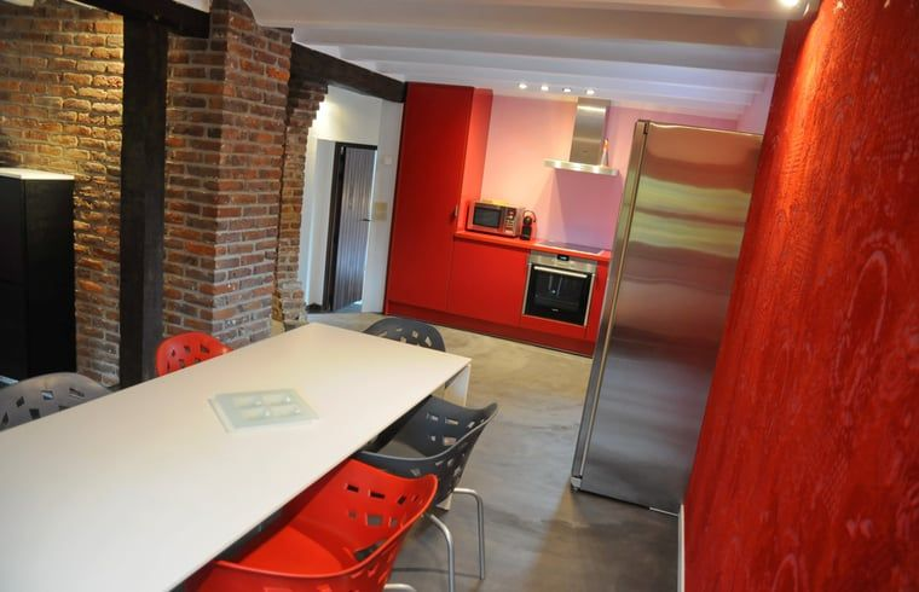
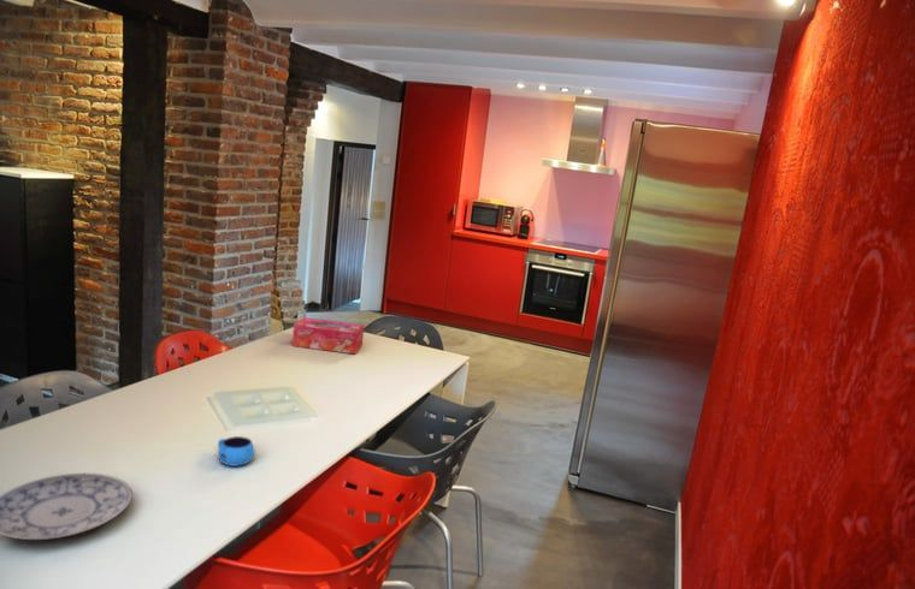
+ mug (232, 450)
+ plate (61, 508)
+ tissue box (329, 334)
